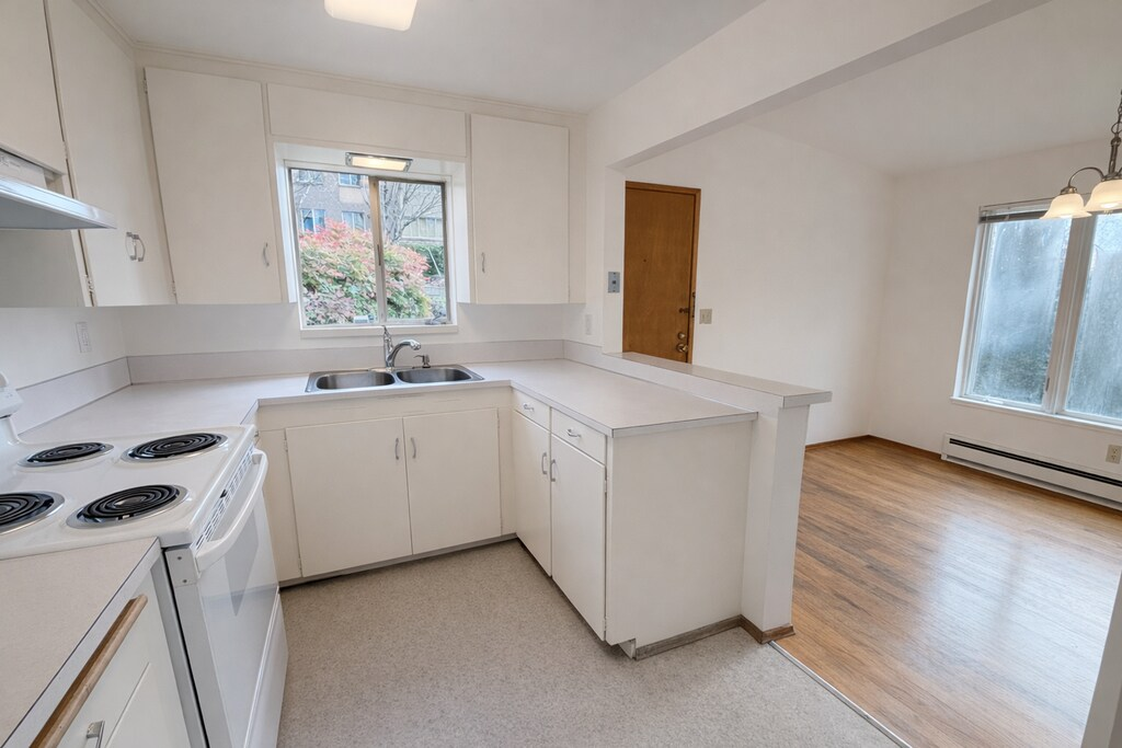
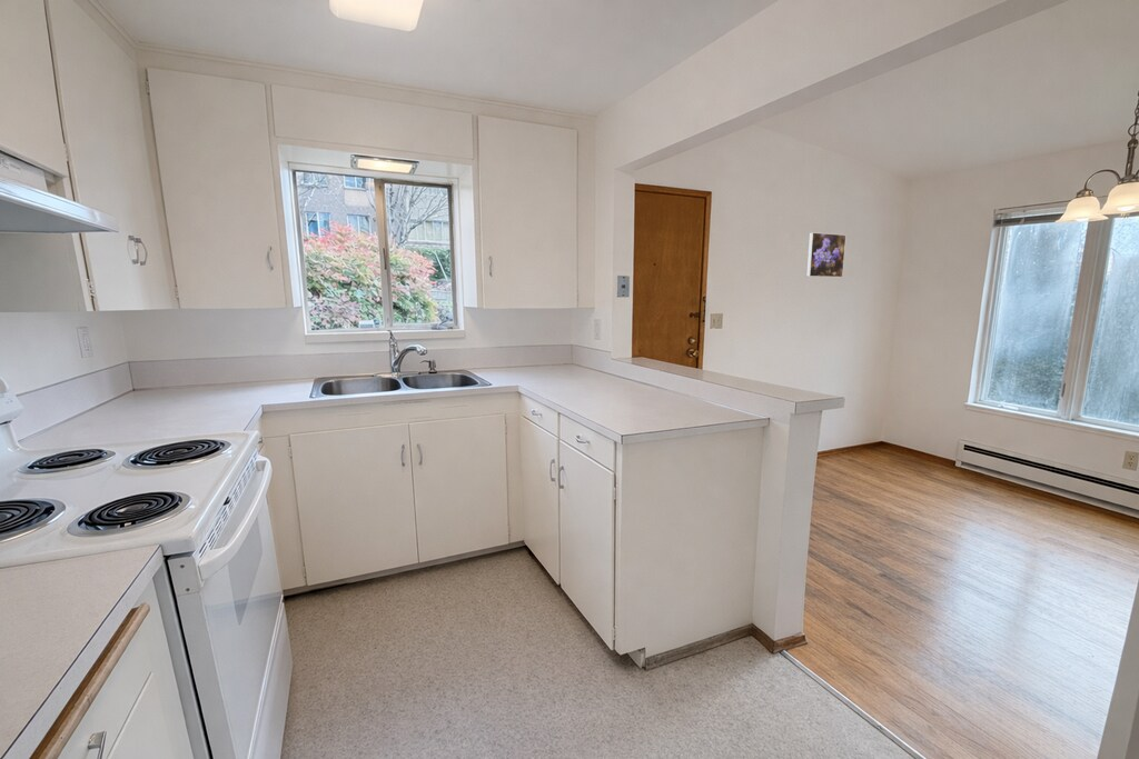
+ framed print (825, 254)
